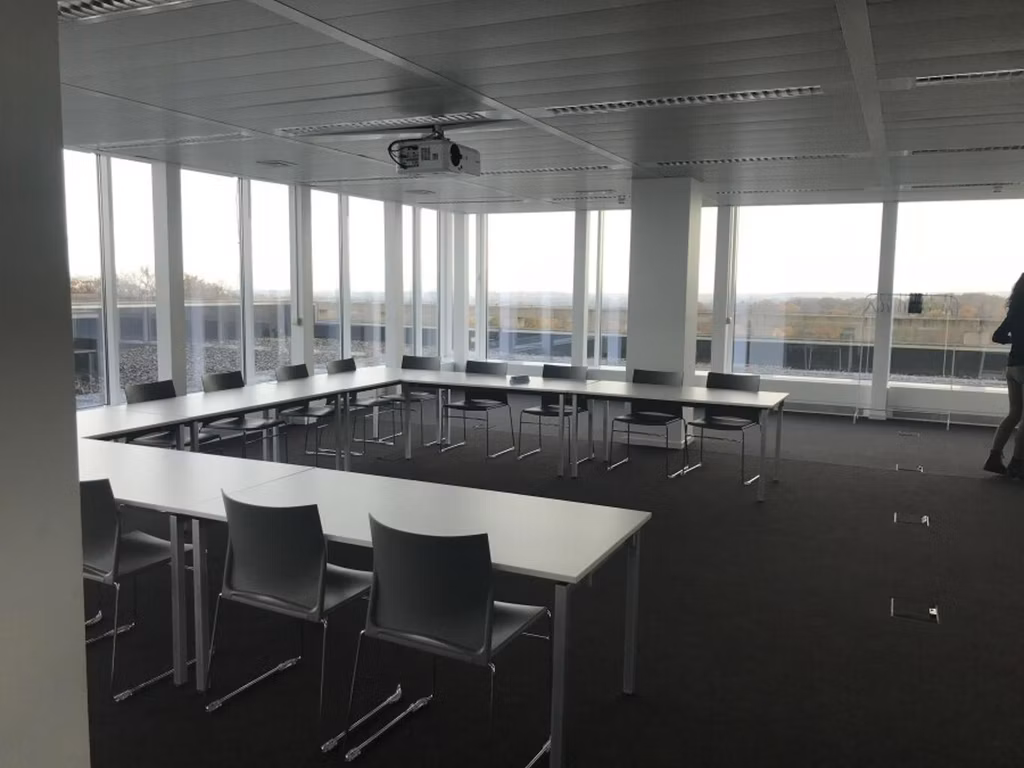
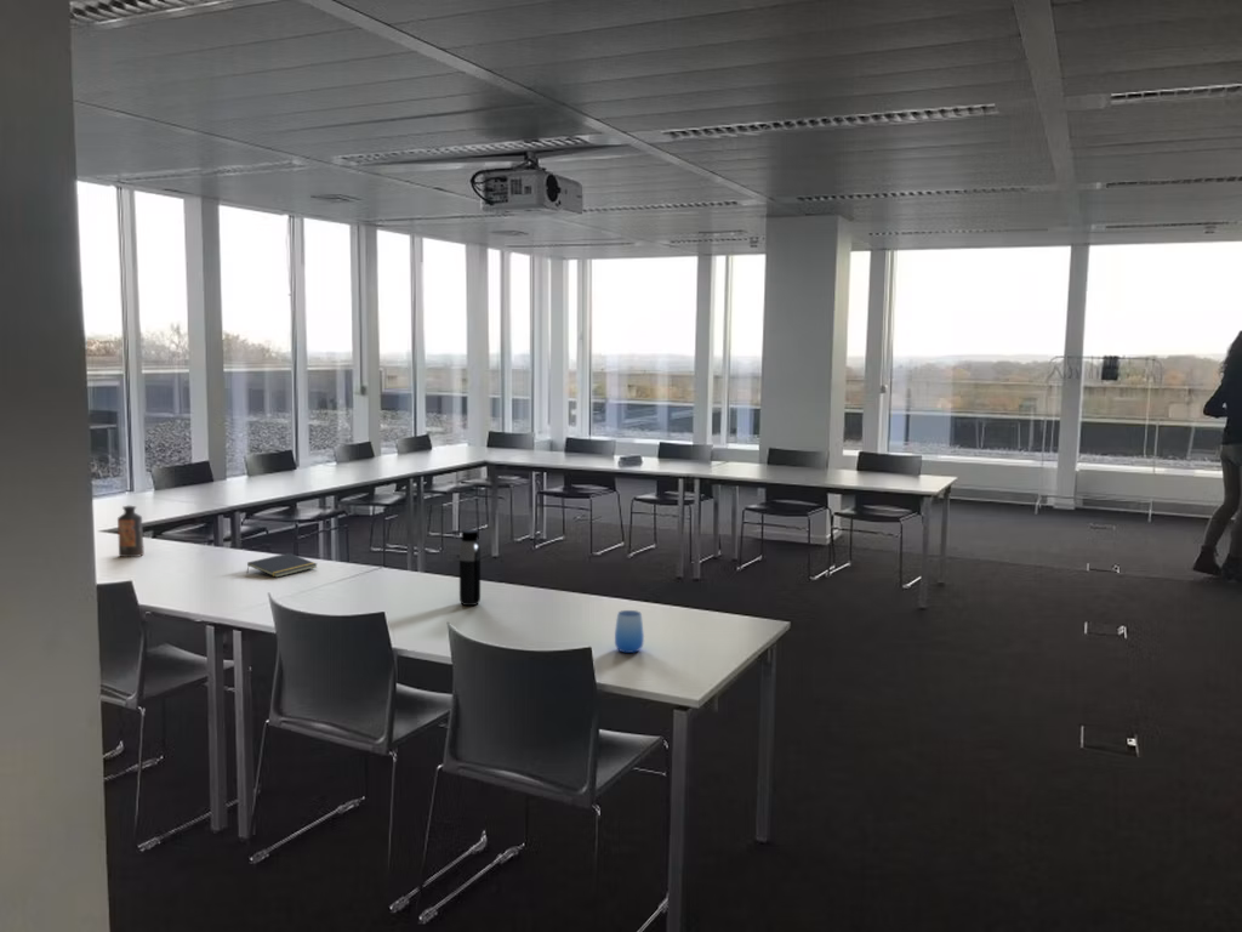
+ water bottle (469, 567)
+ bottle (130, 530)
+ cup (628, 631)
+ notepad (283, 564)
